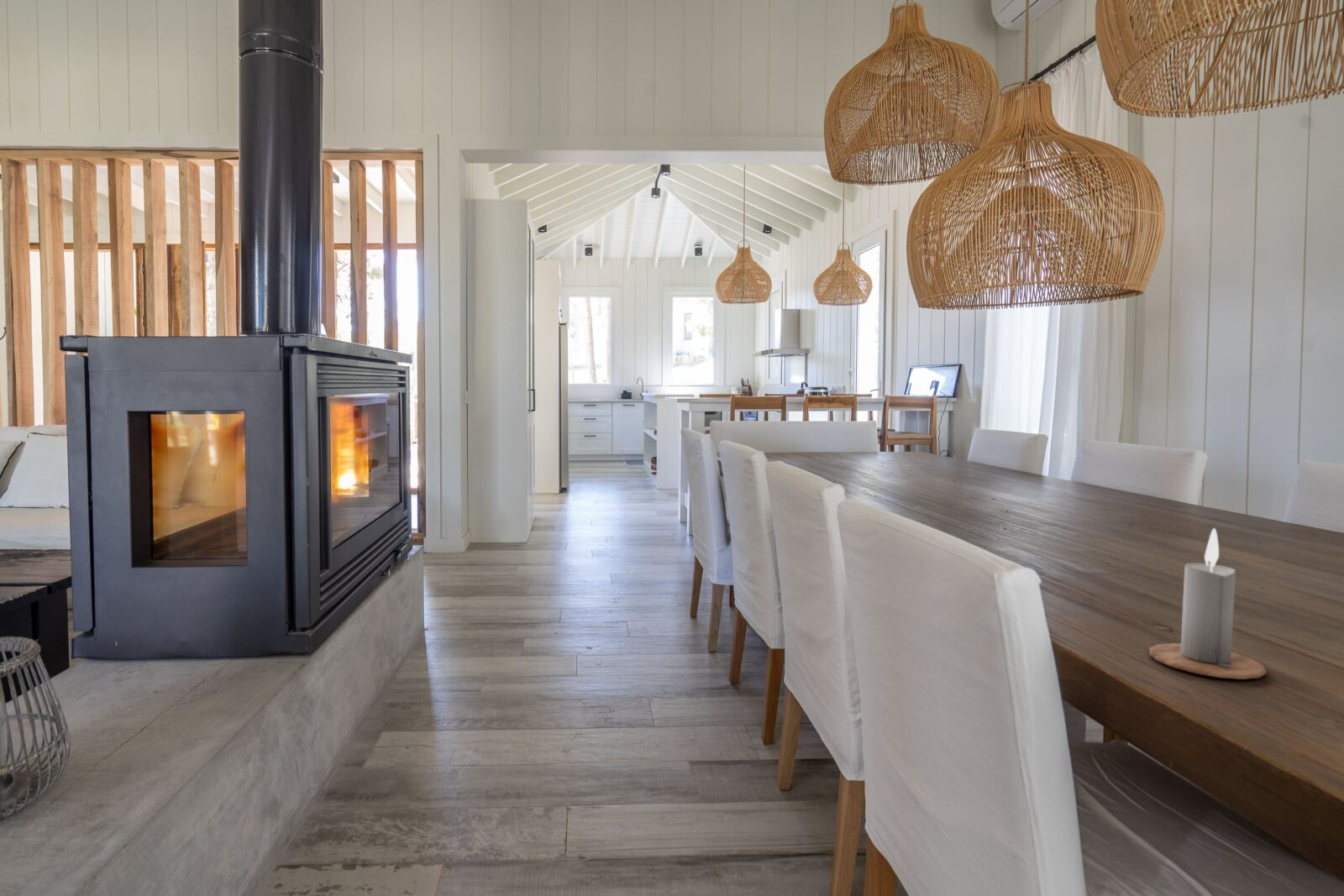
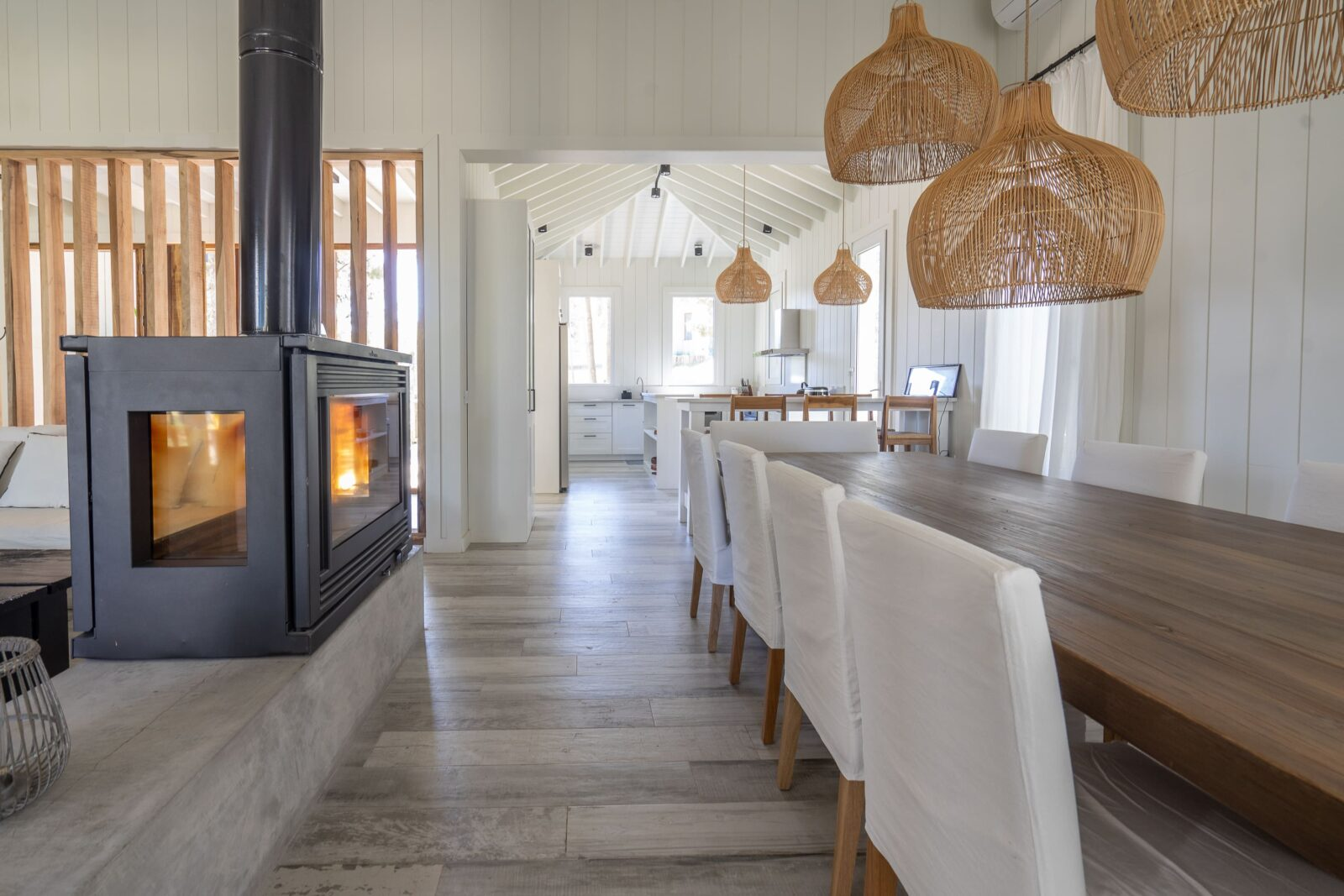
- candle (1208, 595)
